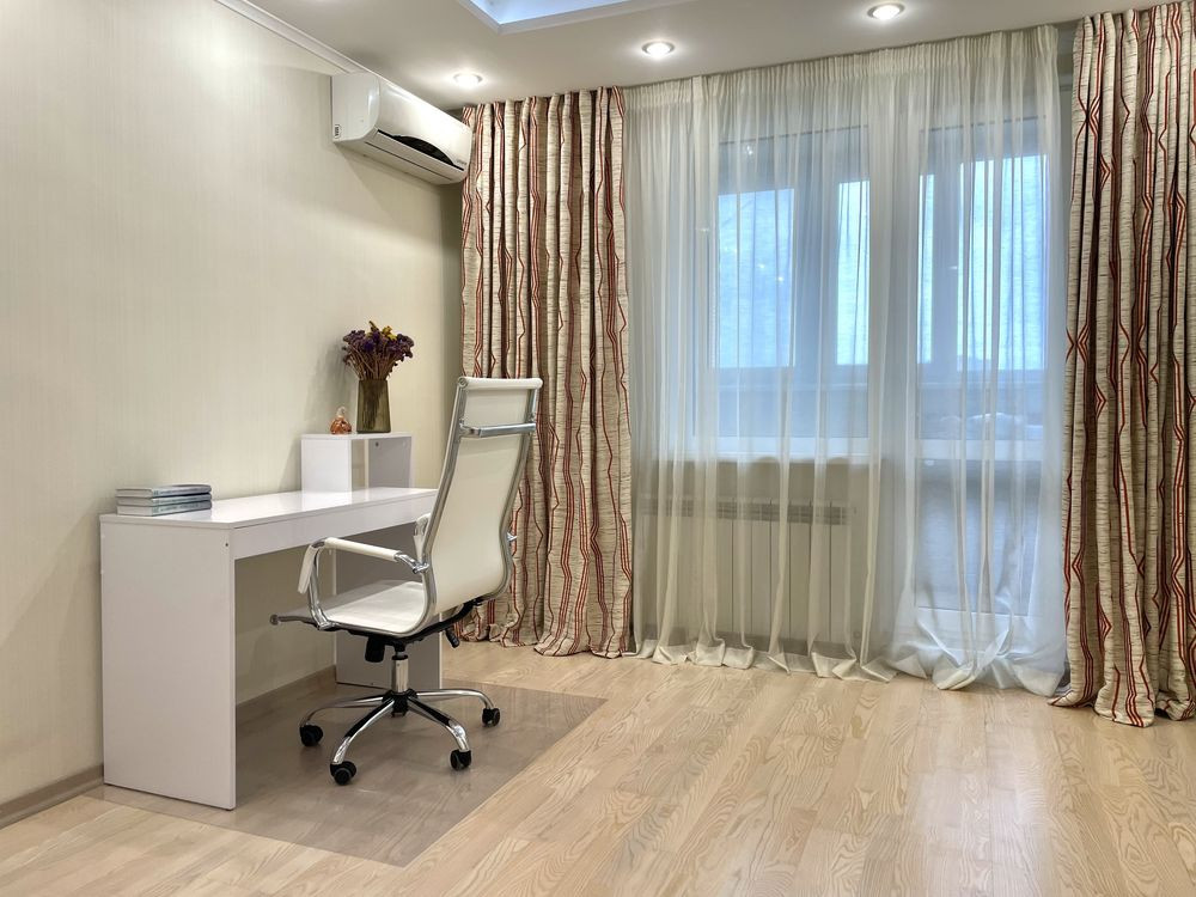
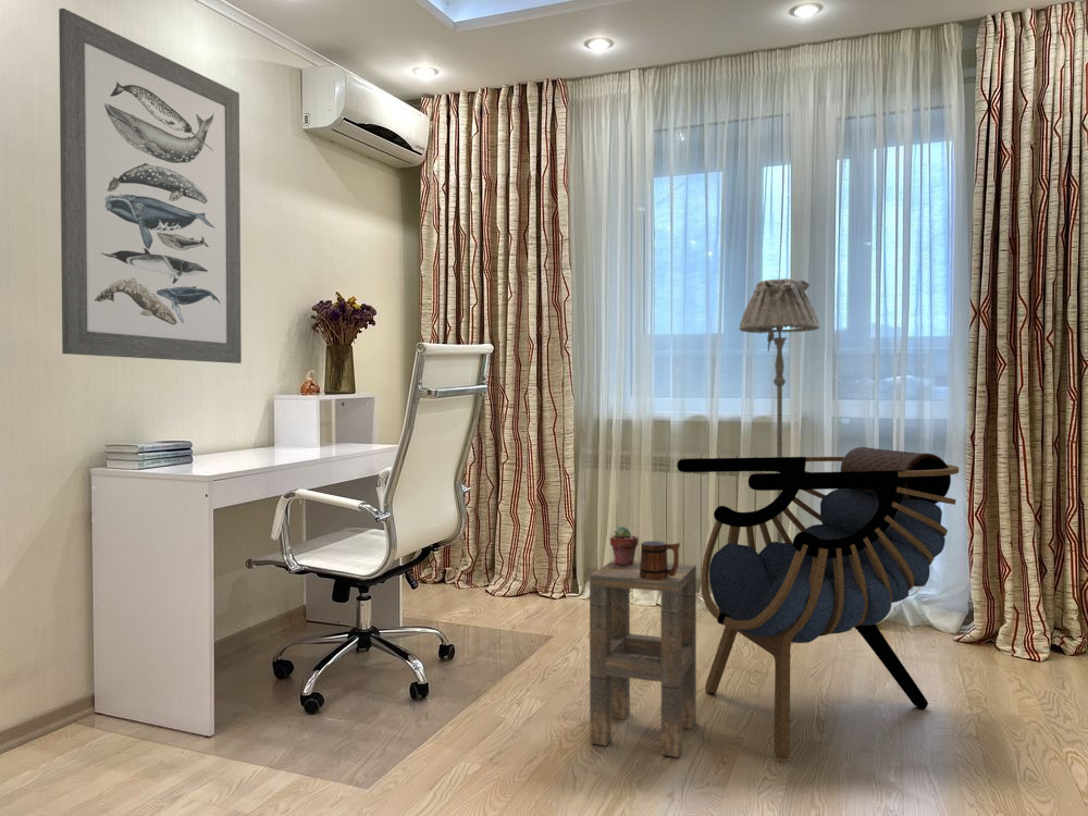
+ armchair (821, 584)
+ wall art (161, 208)
+ side table (644, 651)
+ potted succulent (623, 544)
+ floor lamp (779, 454)
+ mug (659, 558)
